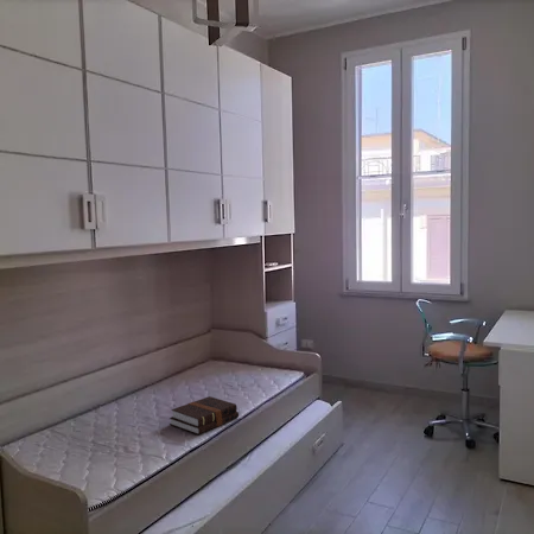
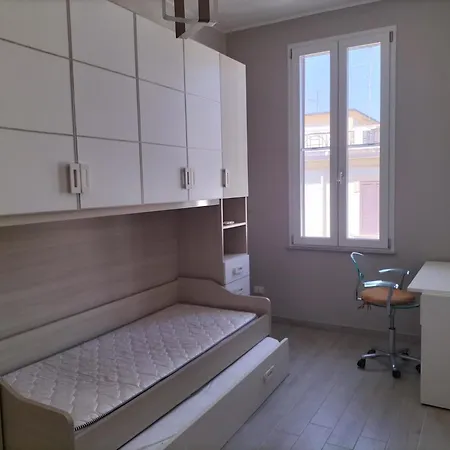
- hardback book (204, 413)
